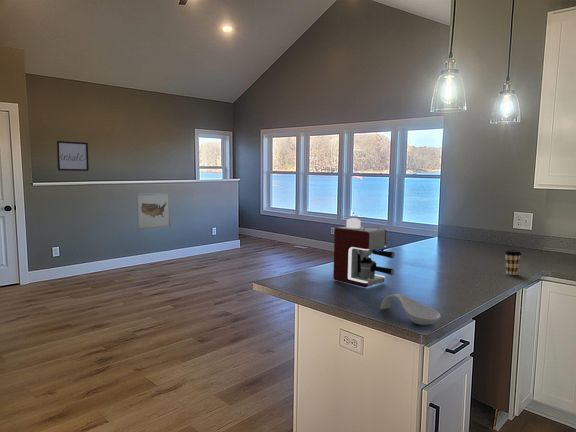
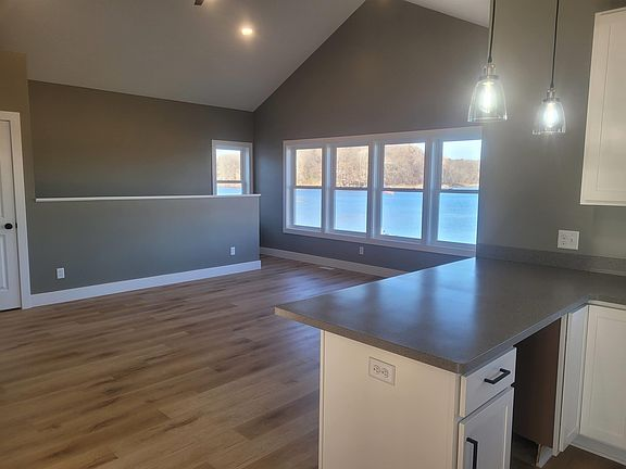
- coffee maker (367, 251)
- spoon rest (408, 308)
- coffee cup (512, 262)
- wall art (73, 156)
- wall art (154, 210)
